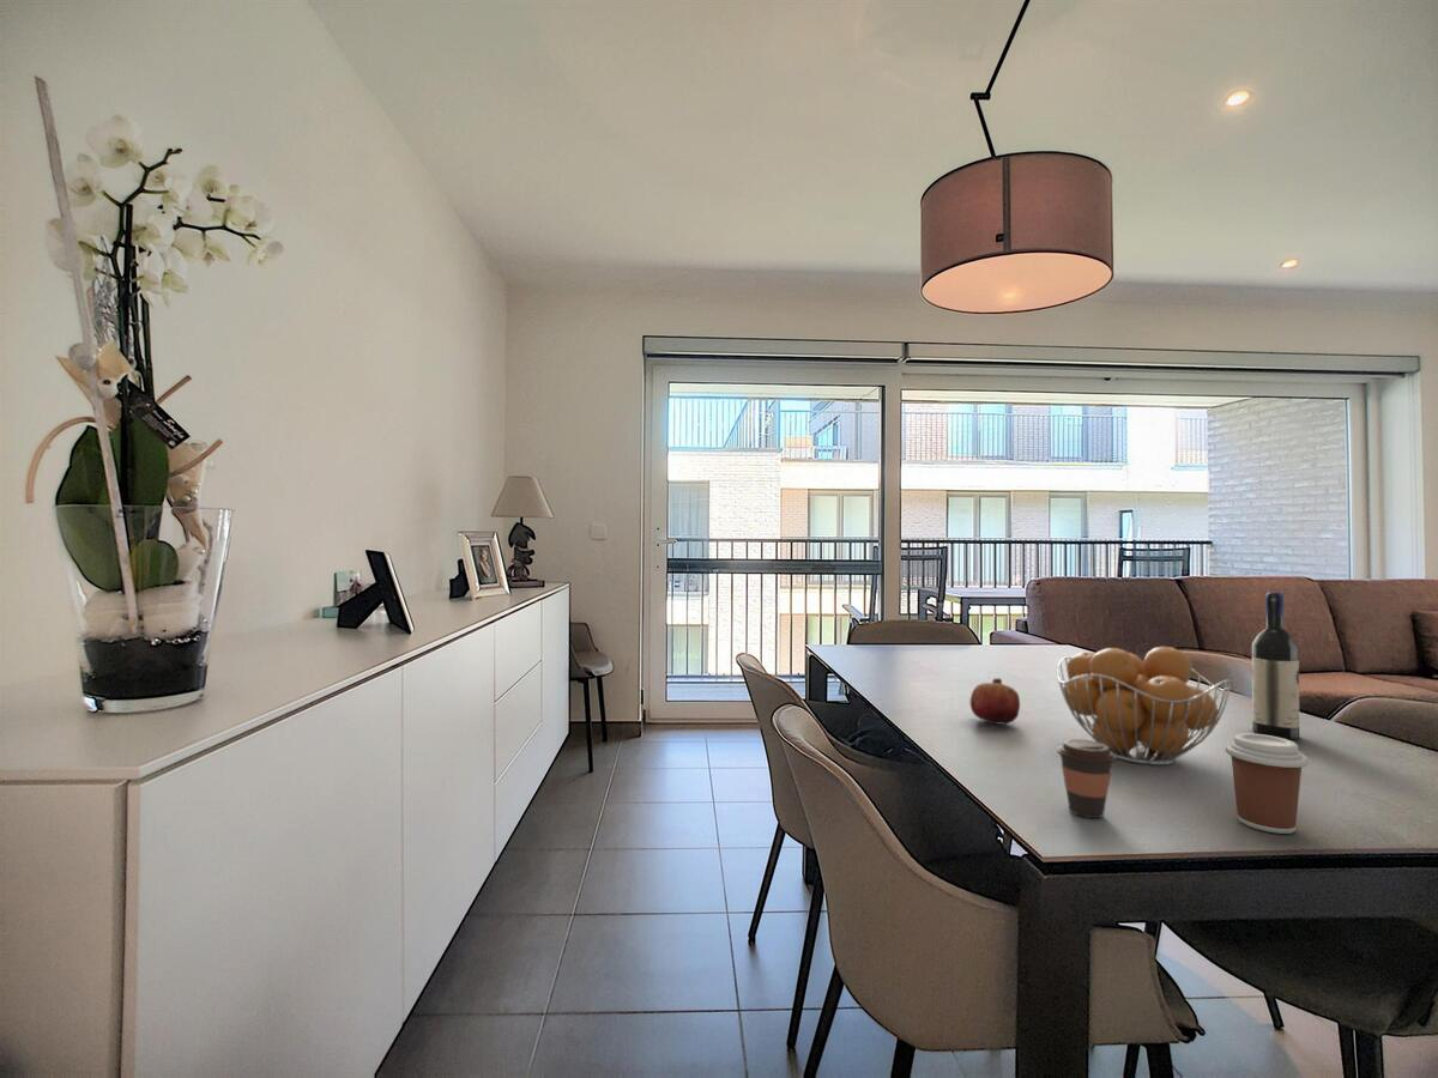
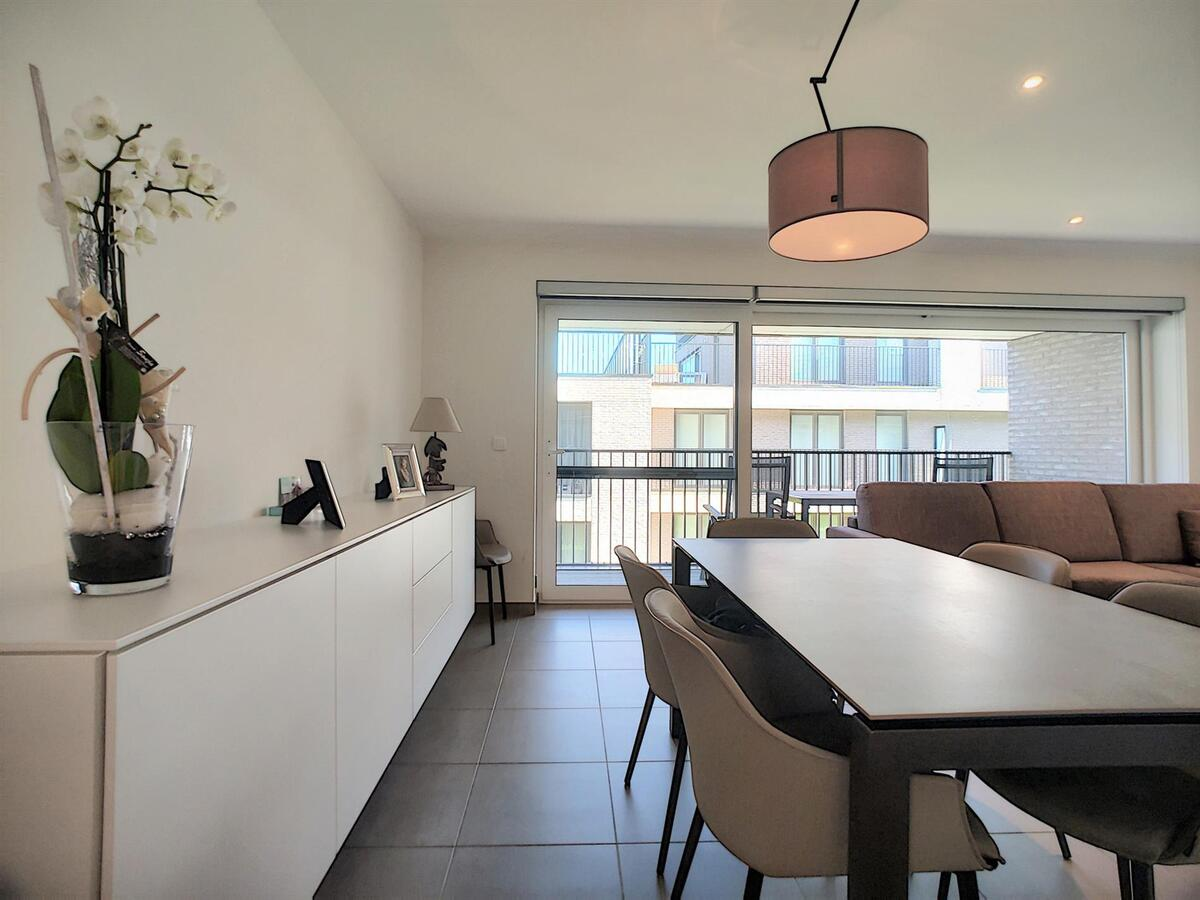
- coffee cup (1086, 779)
- fruit (995, 701)
- wine bottle (1275, 662)
- fruit basket (1138, 700)
- coffee cup (1265, 781)
